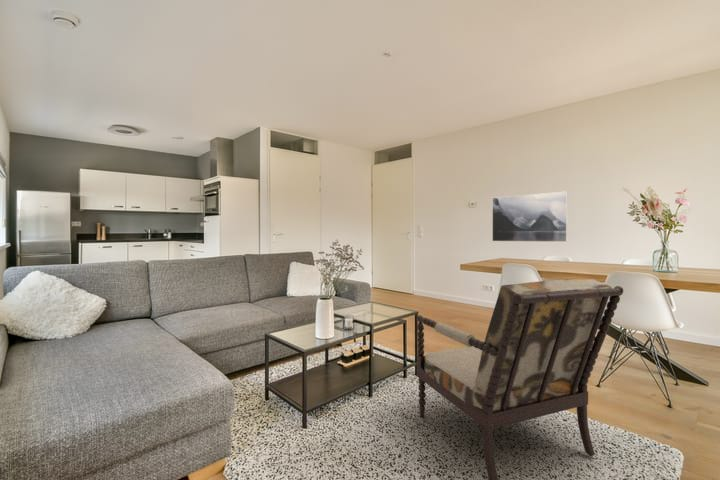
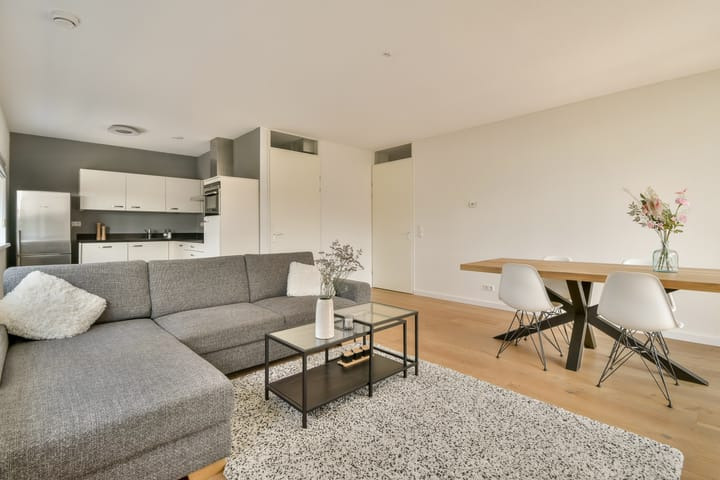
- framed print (527, 218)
- armchair (505, 357)
